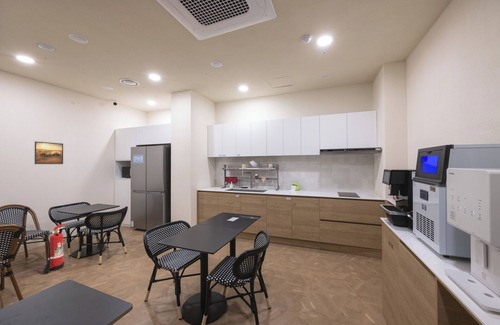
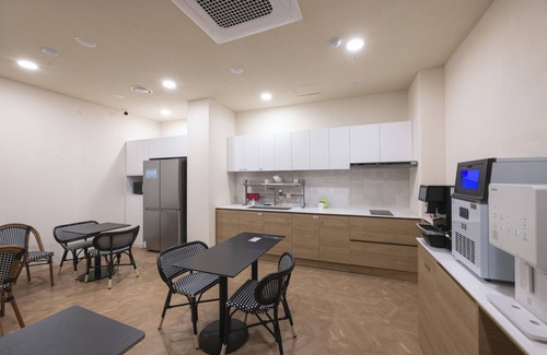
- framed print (49, 153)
- fire extinguisher (55, 247)
